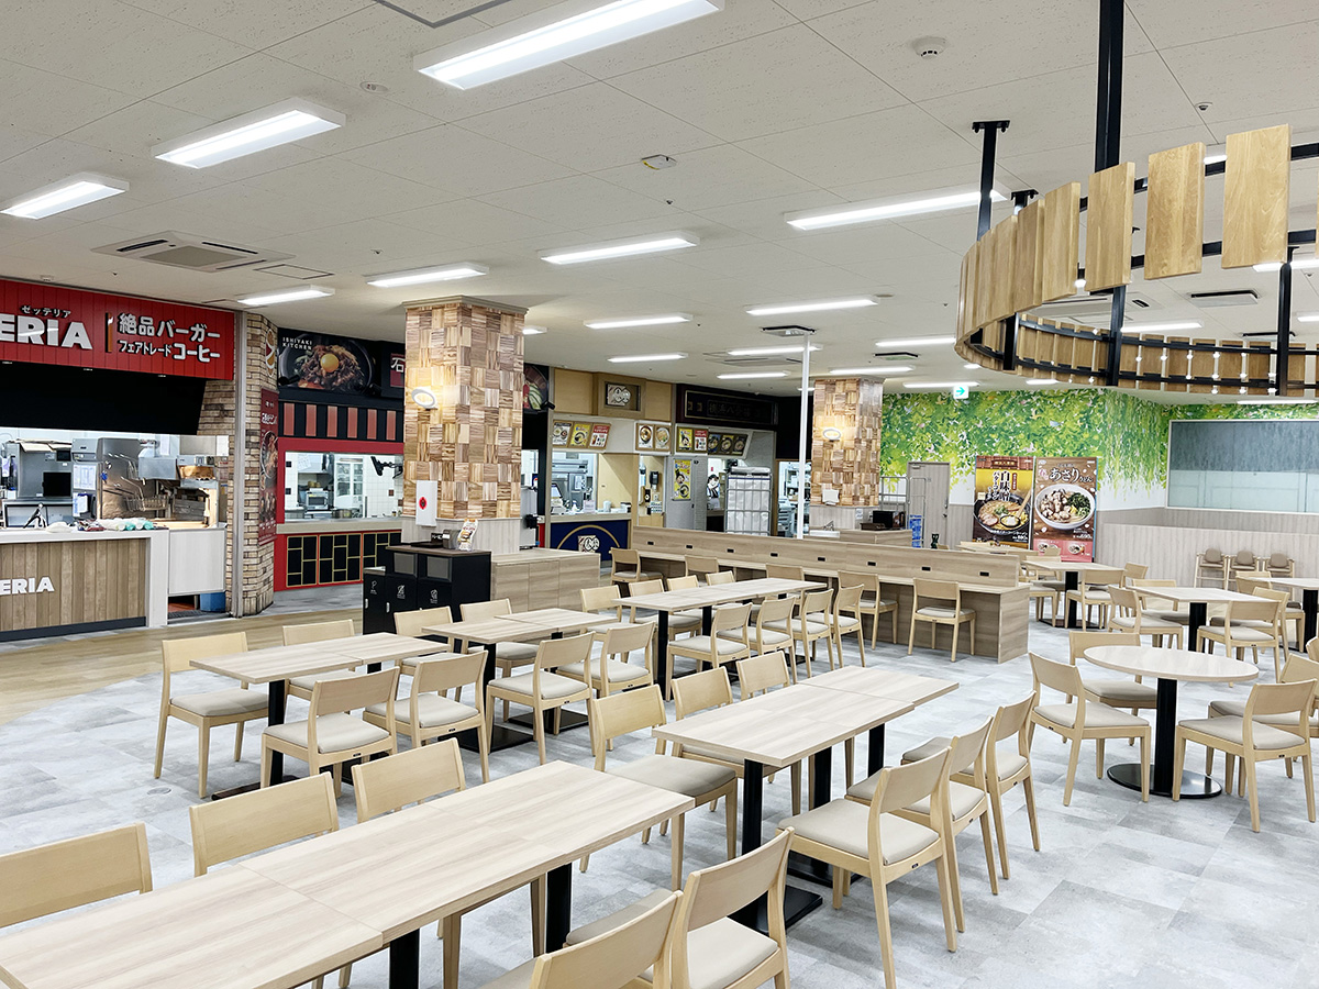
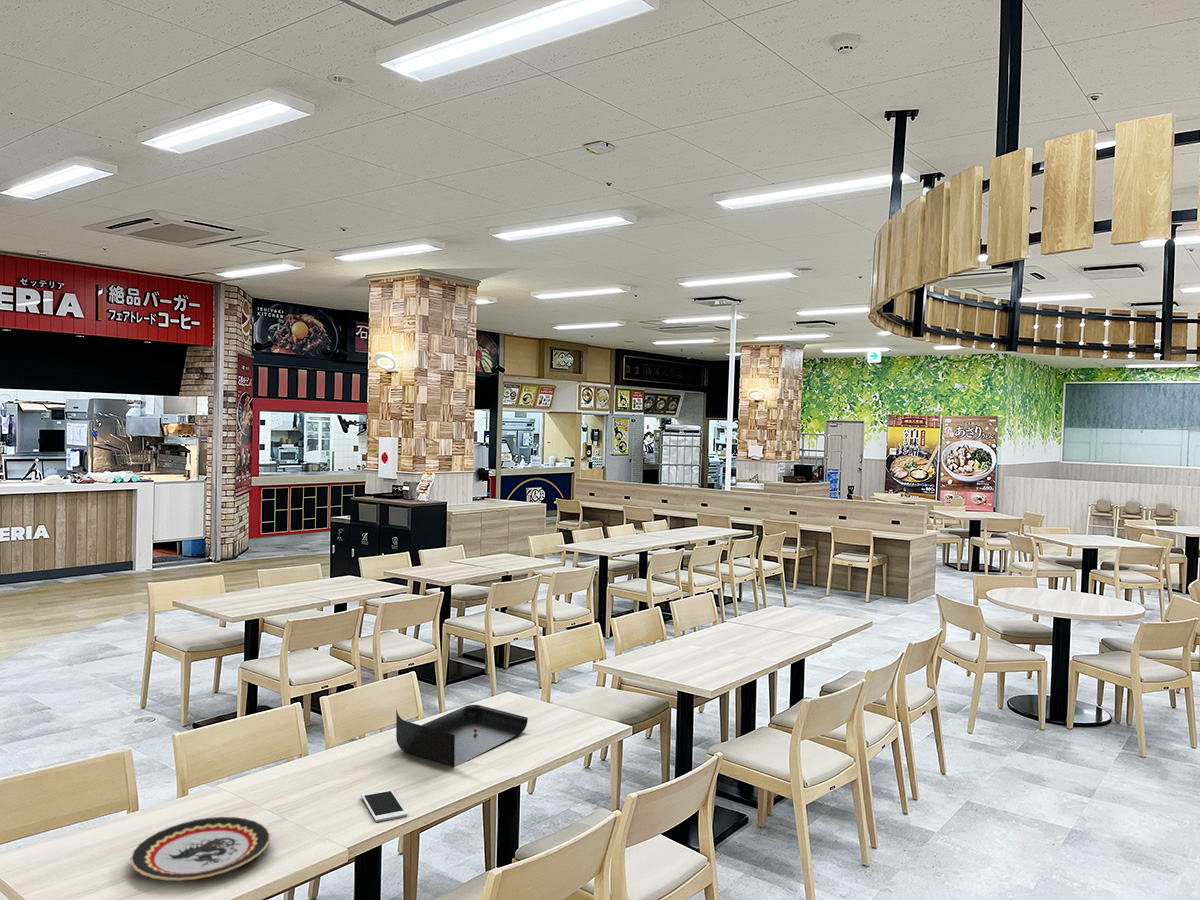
+ plate (202, 850)
+ cell phone (383, 804)
+ tray (464, 719)
